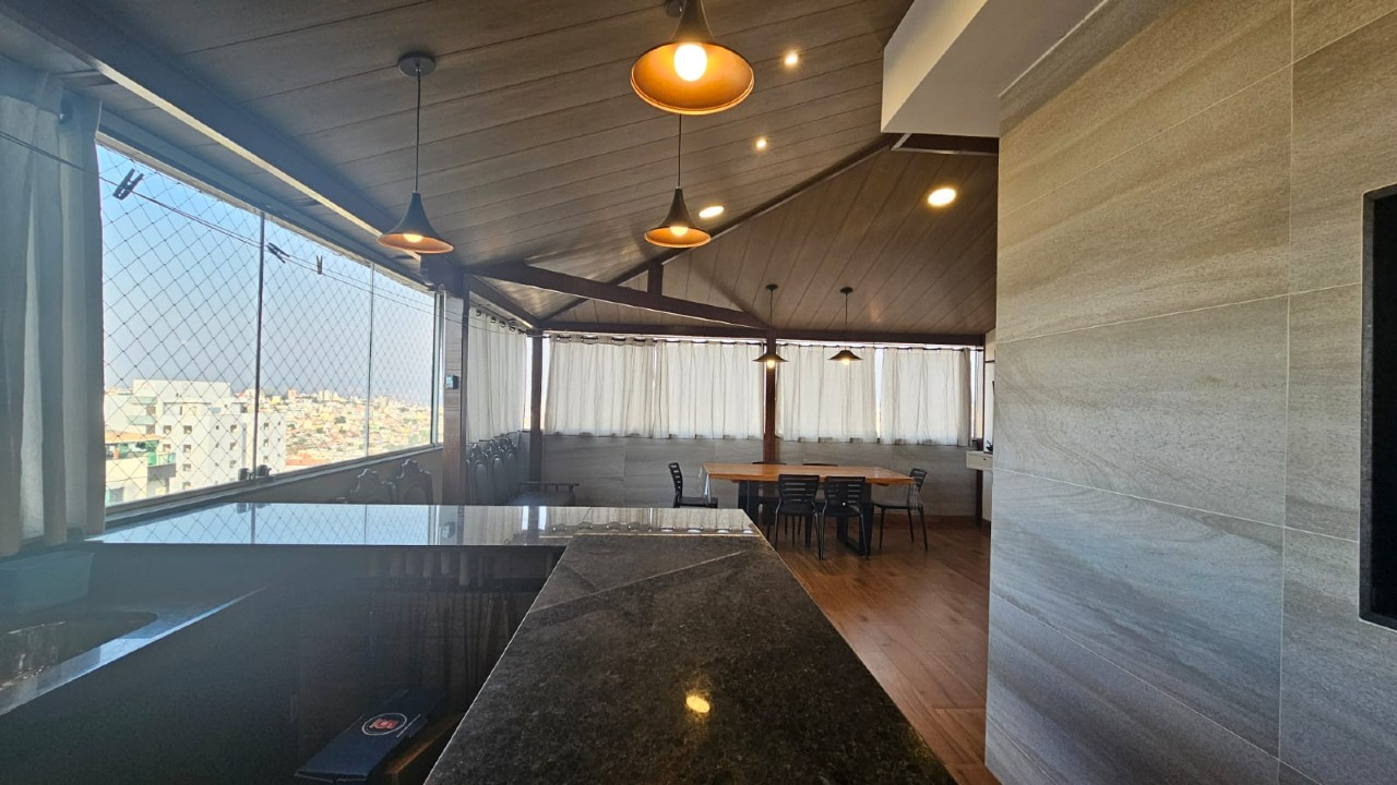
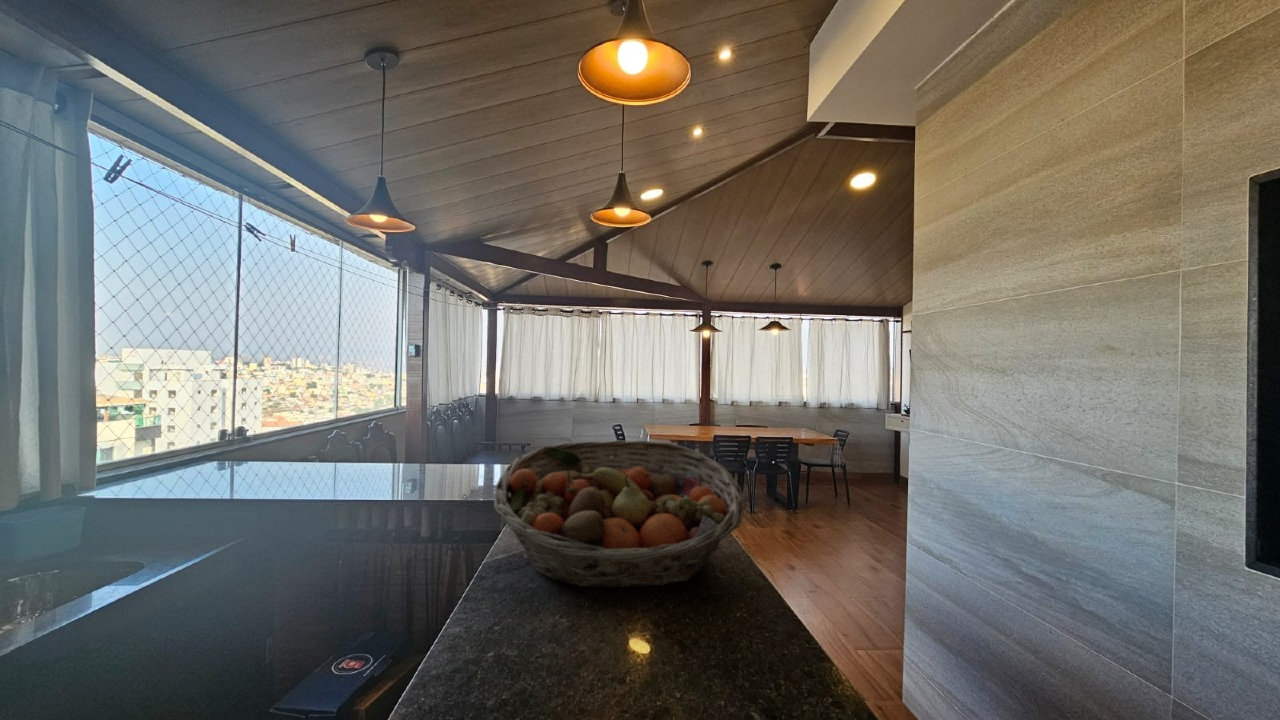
+ fruit basket (620, 505)
